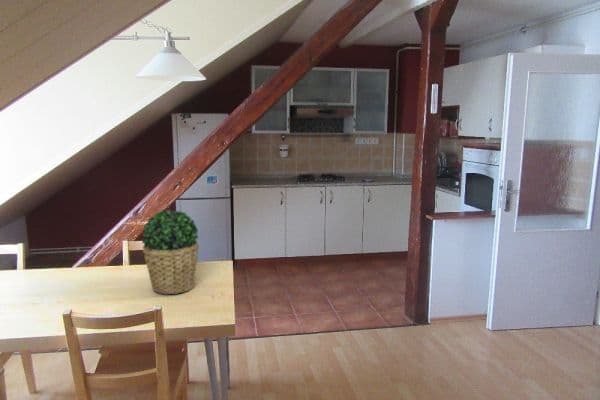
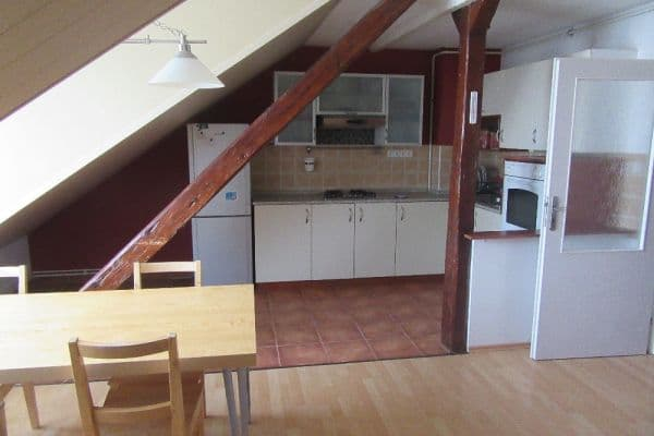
- potted plant (171, 249)
